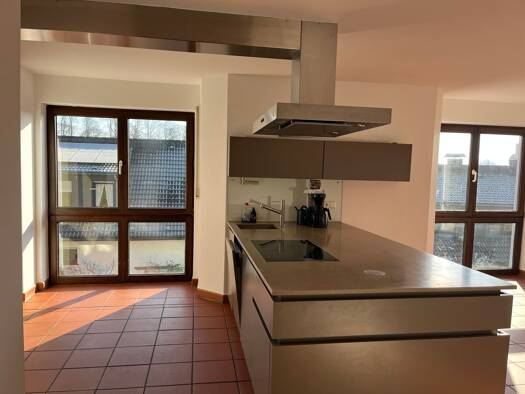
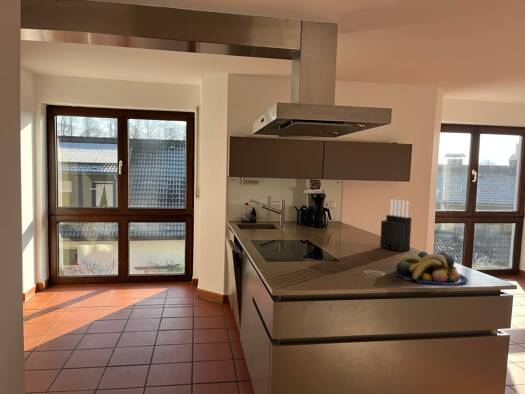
+ fruit bowl (431, 264)
+ knife block (394, 224)
